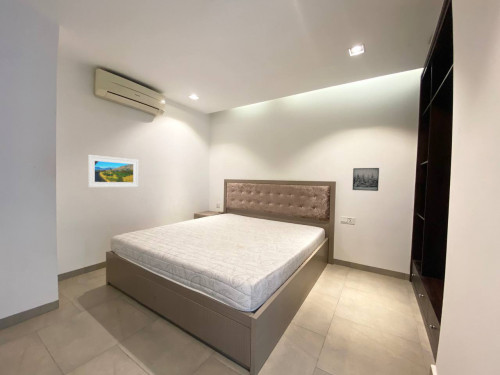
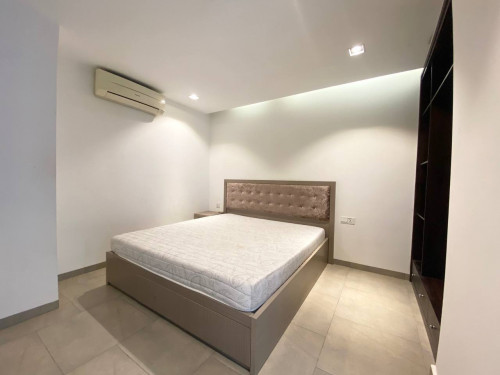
- wall art (365, 179)
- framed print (115, 172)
